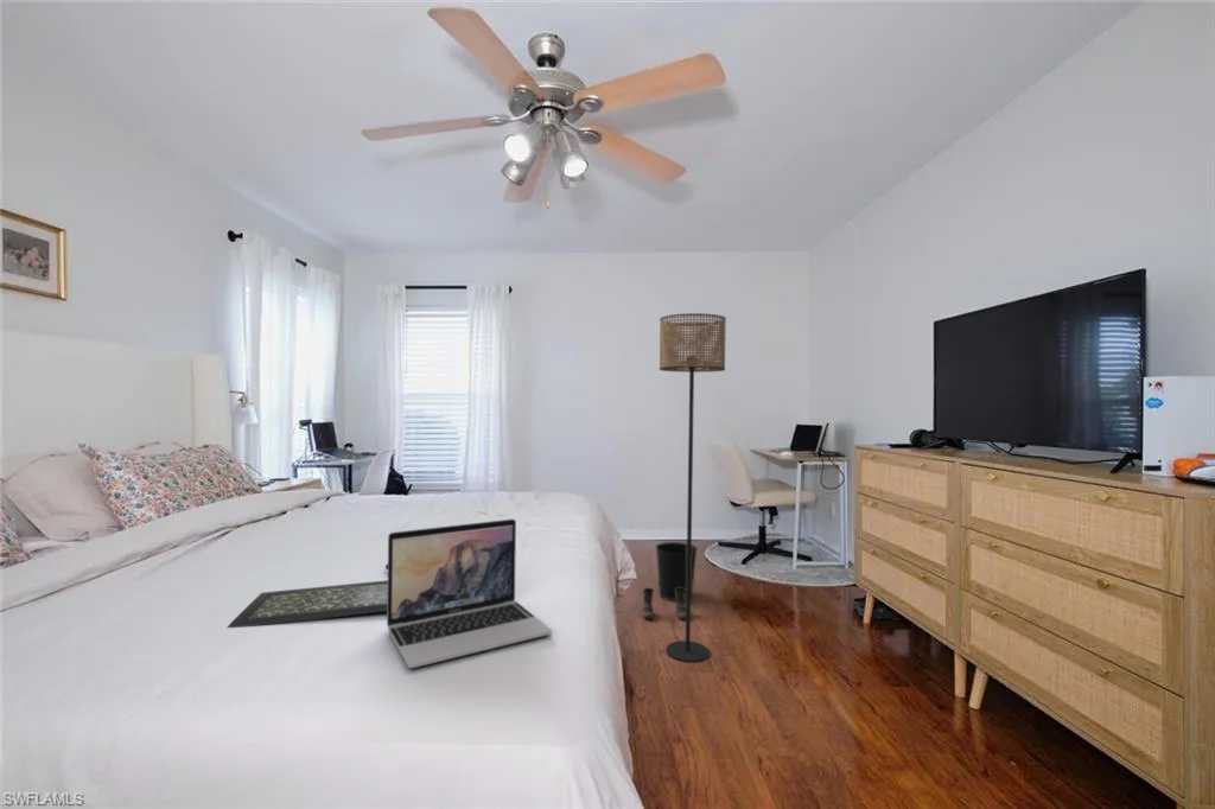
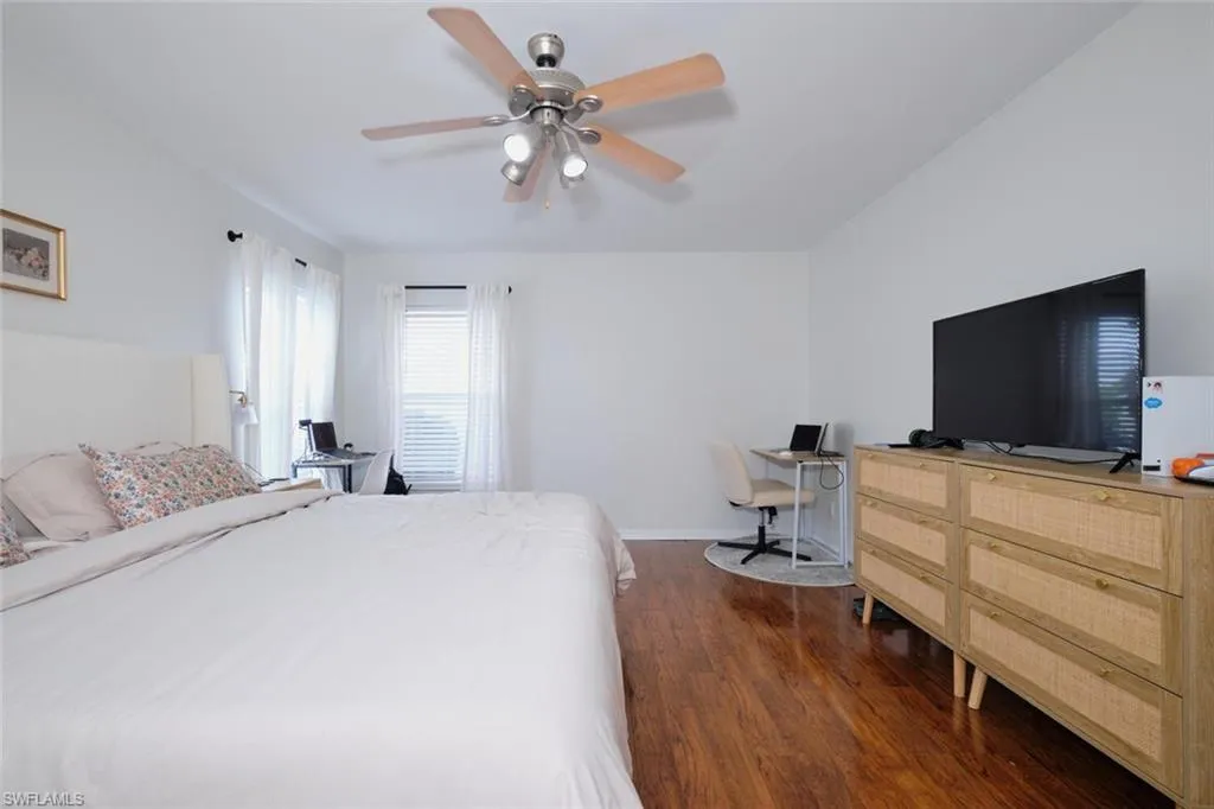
- laptop (470, 584)
- wastebasket (675, 571)
- clutch bag (339, 597)
- floor lamp (689, 485)
- boots (676, 604)
